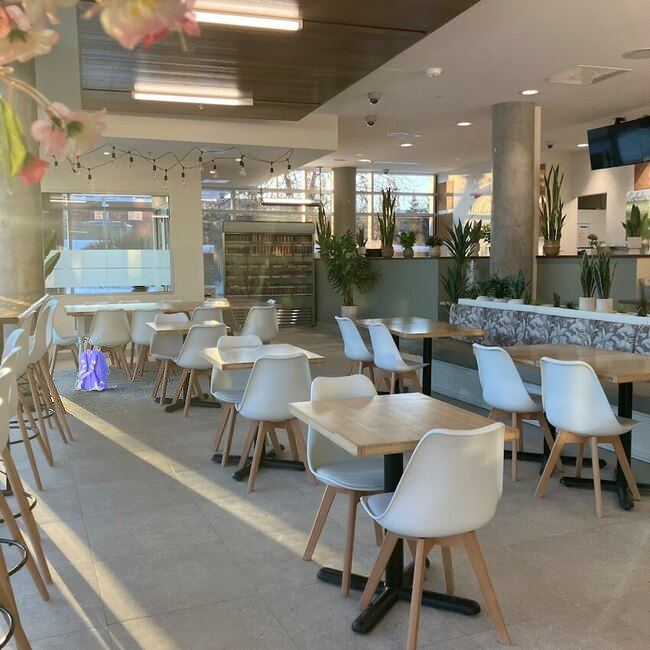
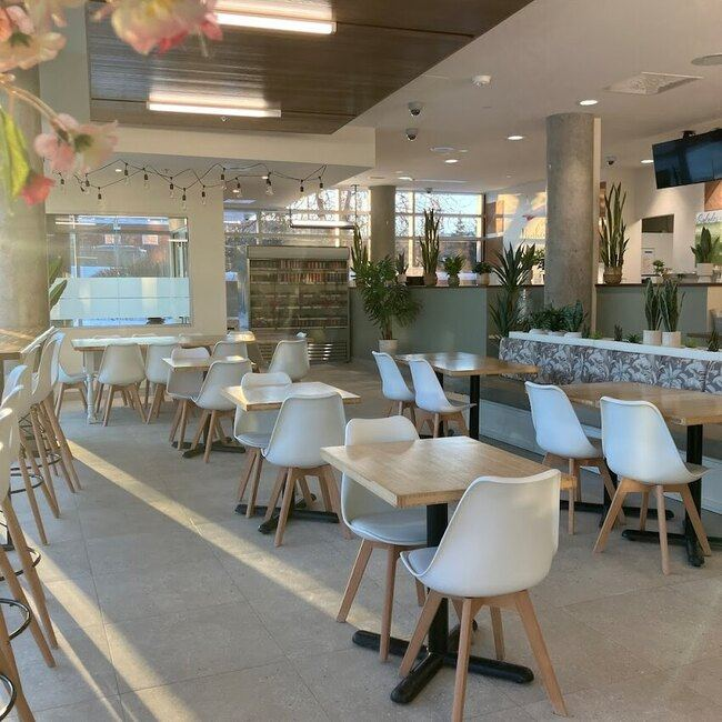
- backpack (94, 369)
